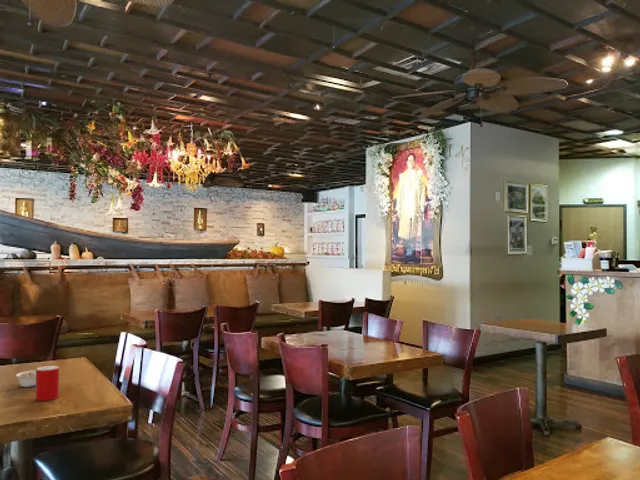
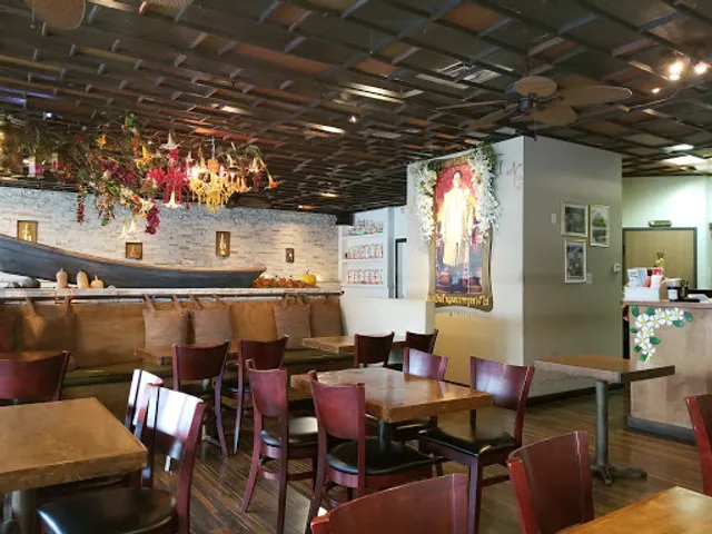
- legume (31, 378)
- cup (46, 382)
